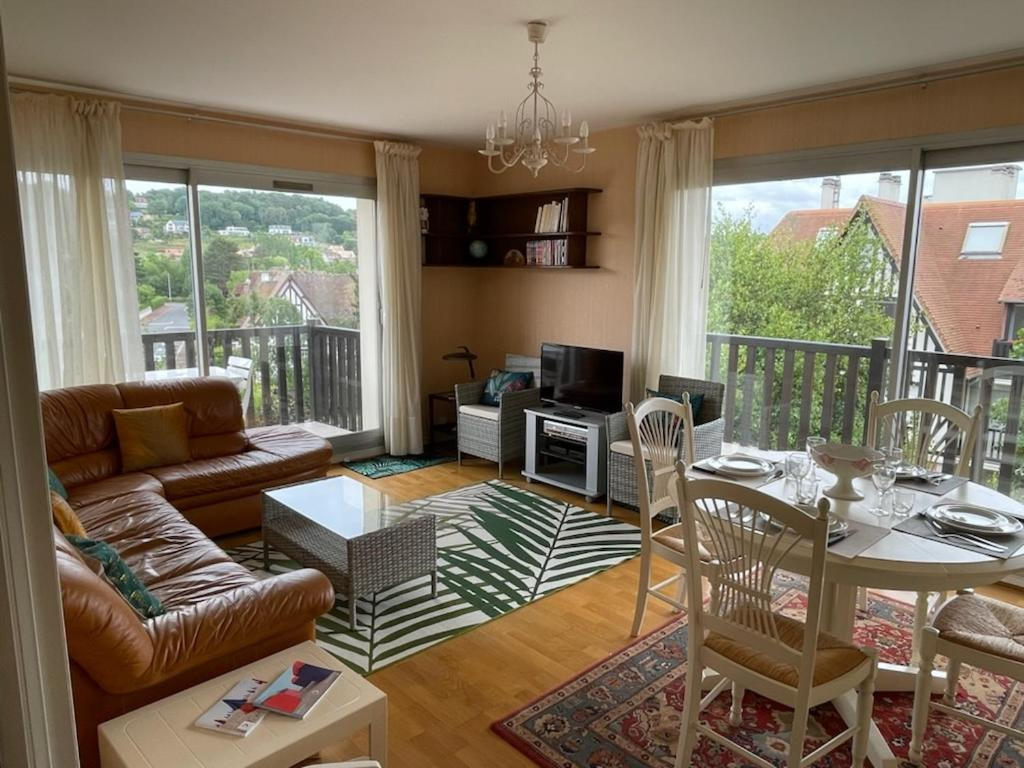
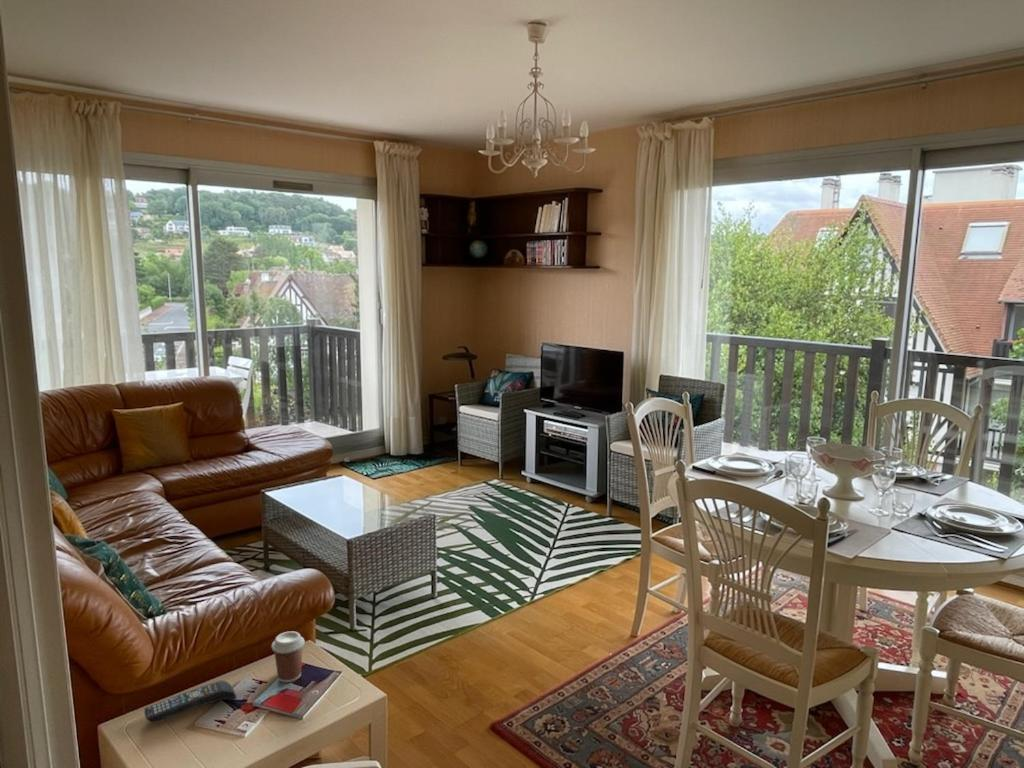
+ coffee cup (288, 656)
+ remote control (190, 700)
